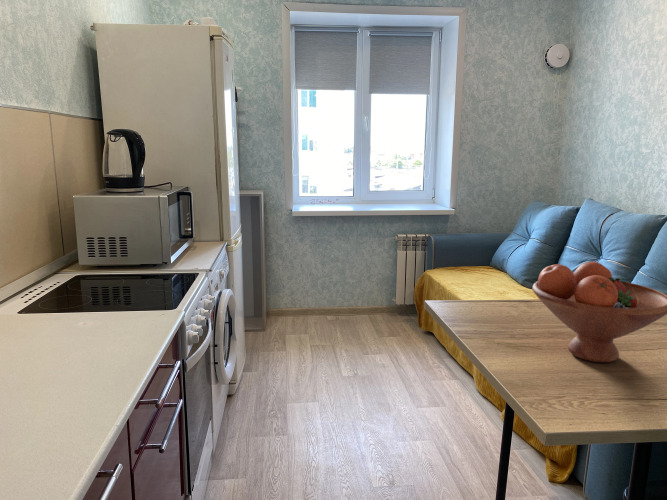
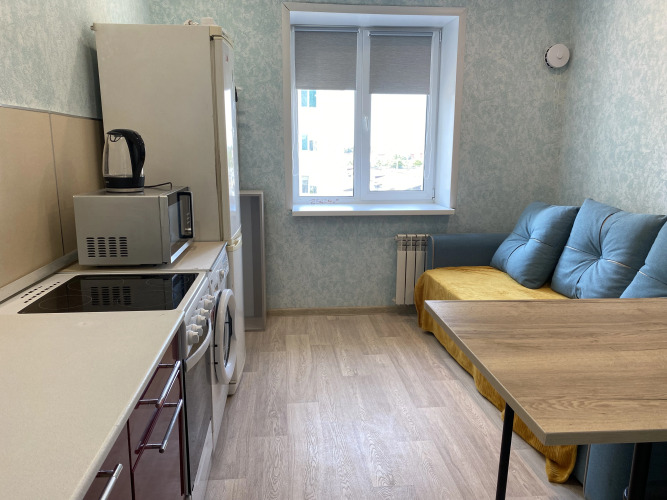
- fruit bowl (597, 311)
